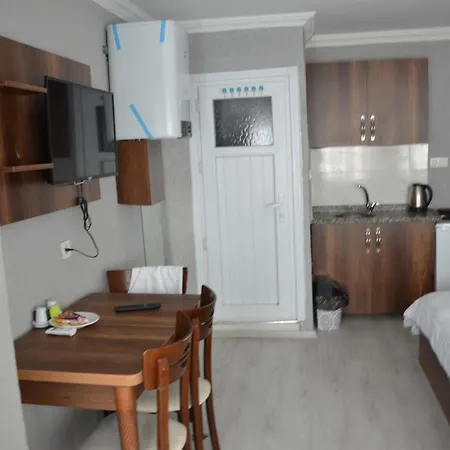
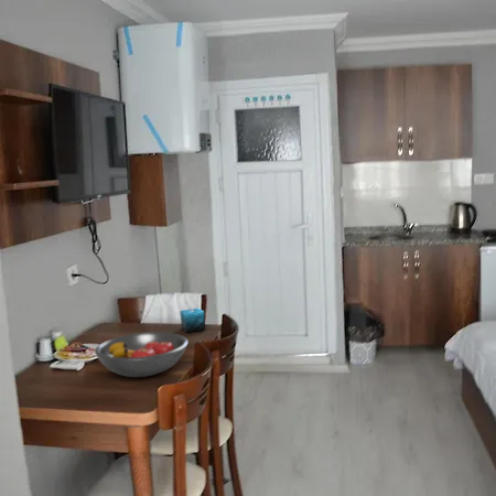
+ fruit bowl (142, 354)
+ candle (192, 316)
